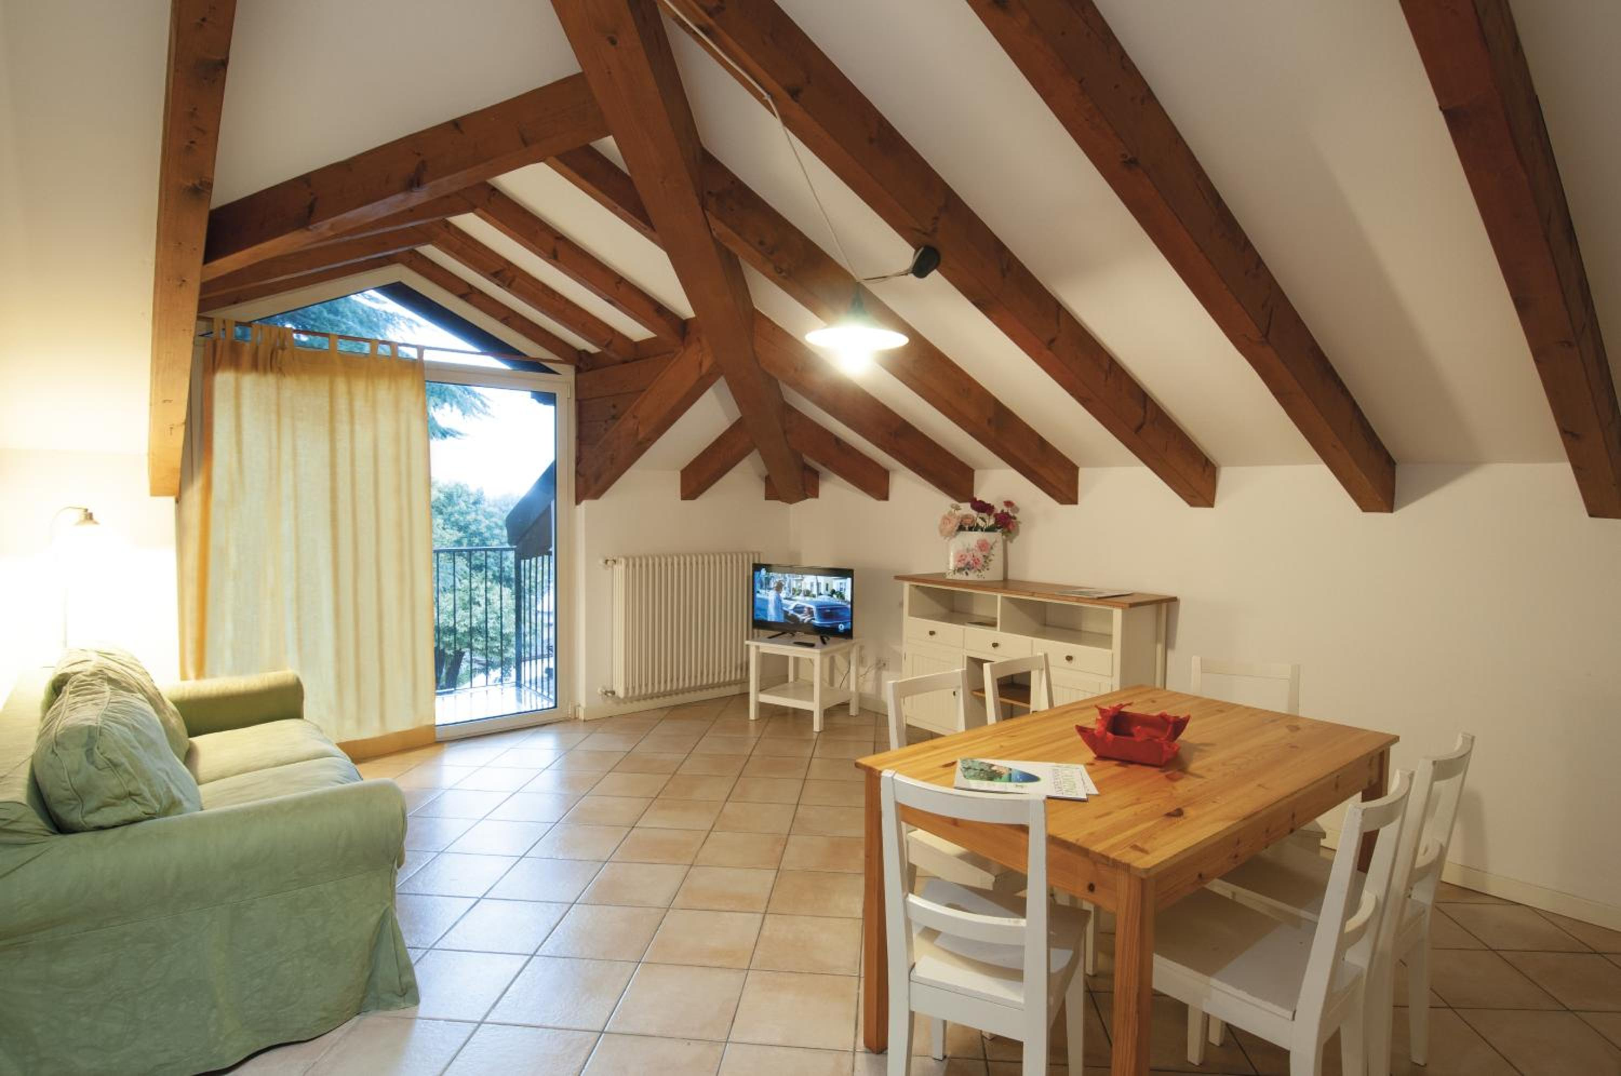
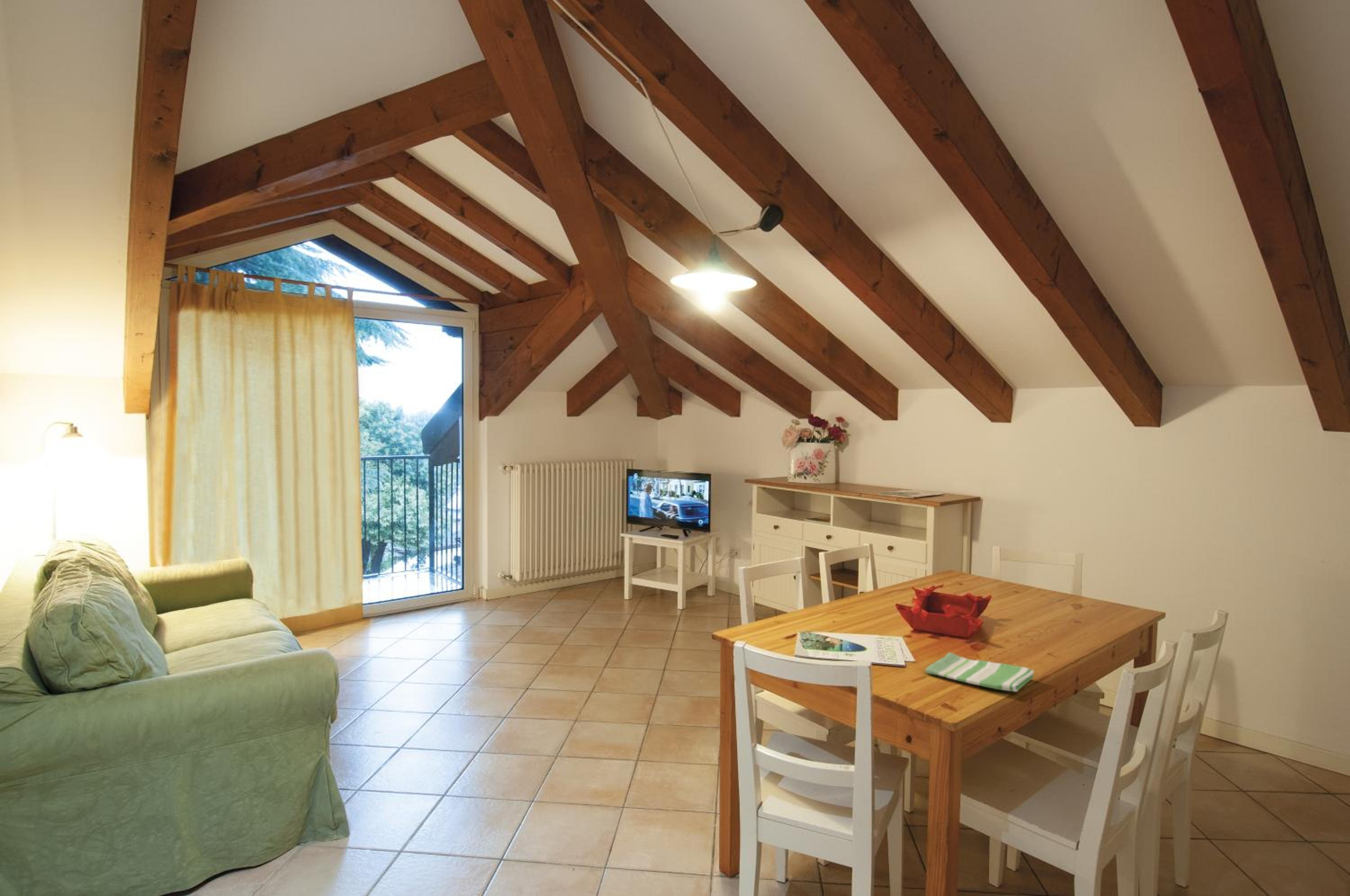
+ dish towel (980, 671)
